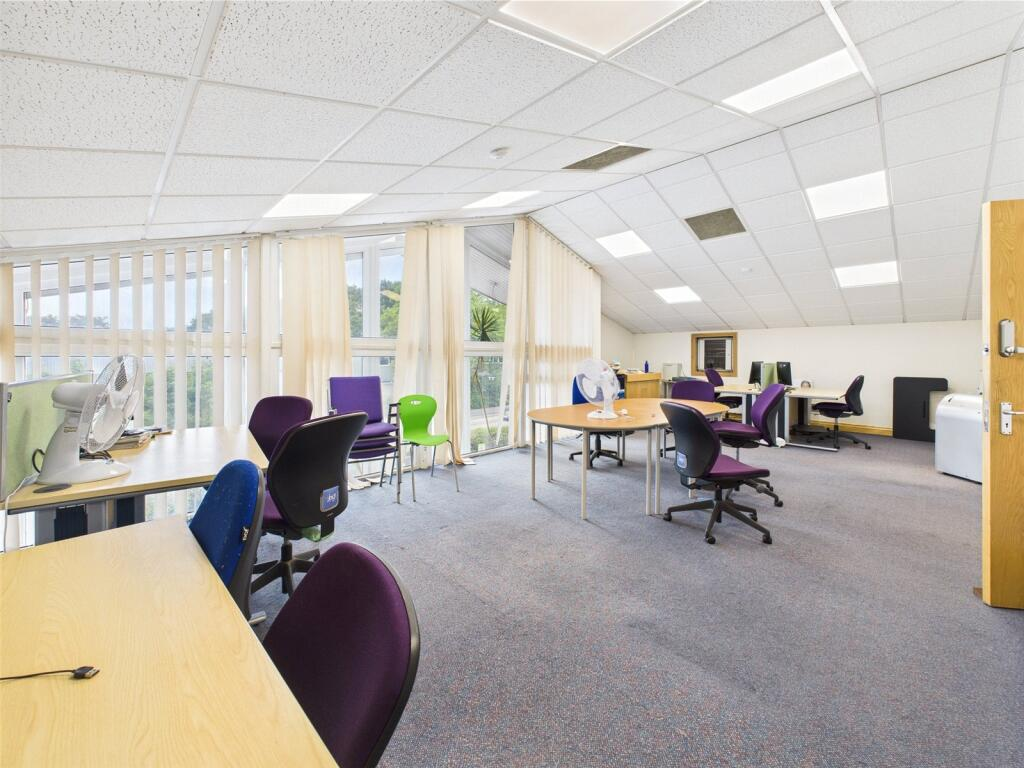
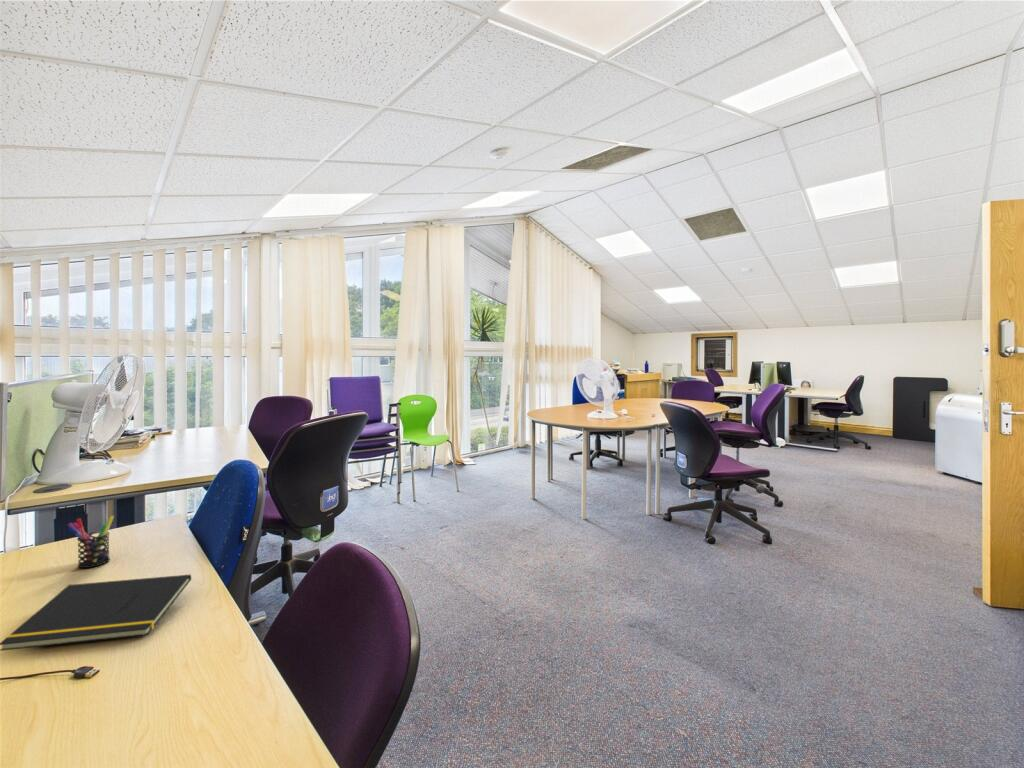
+ notepad (106, 608)
+ pen holder (94, 539)
